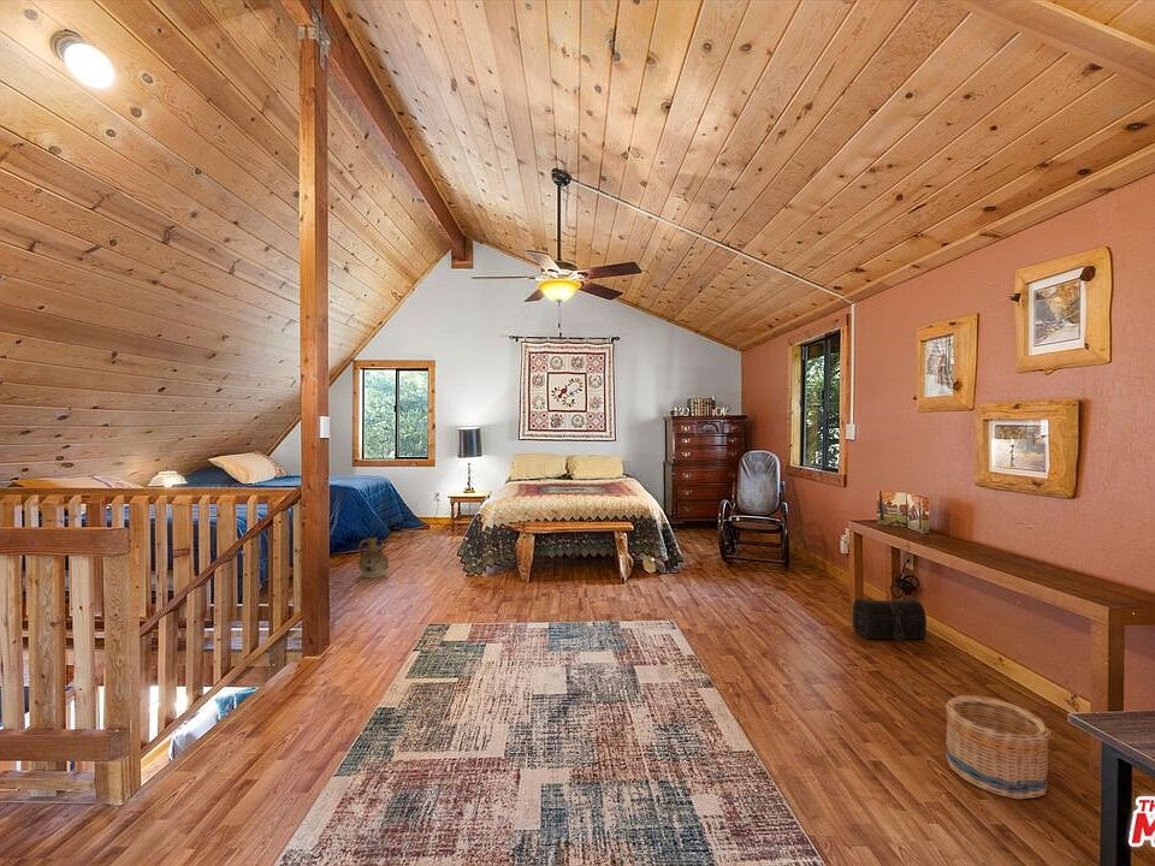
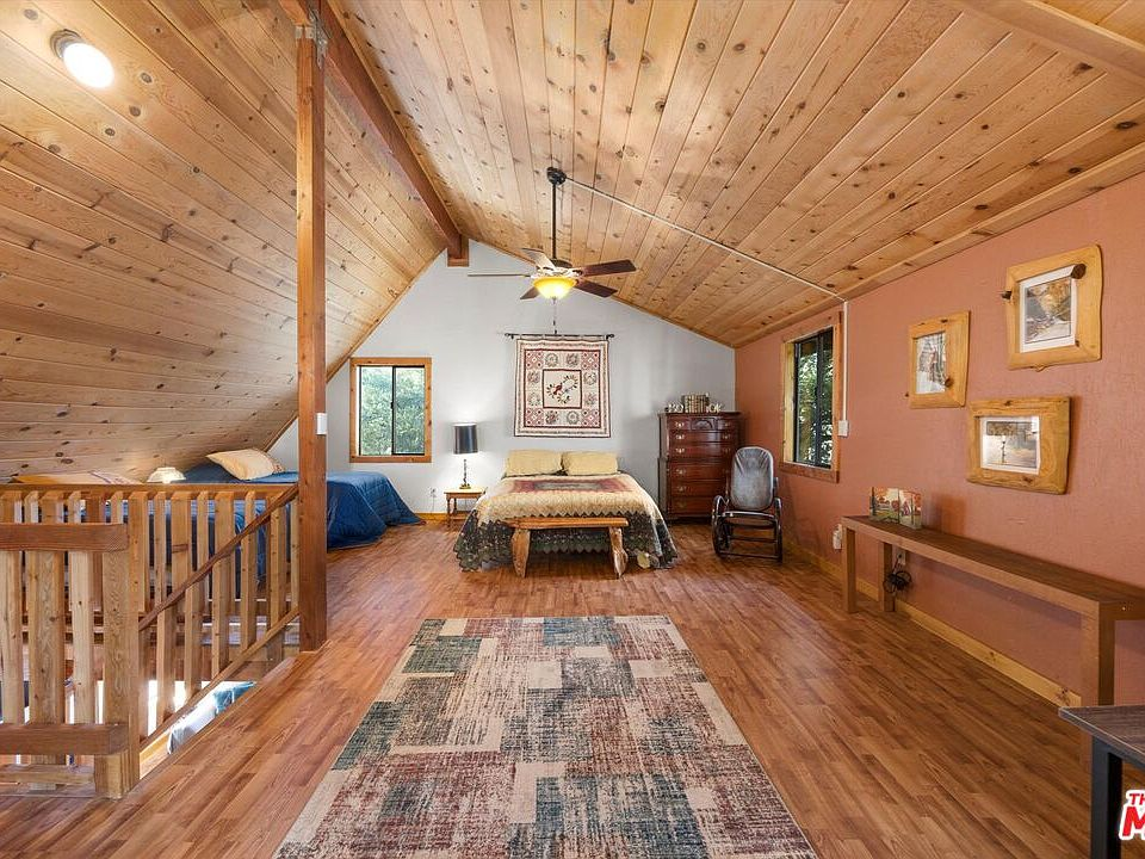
- basket (995, 743)
- ceramic jug (373, 556)
- treasure chest (889, 617)
